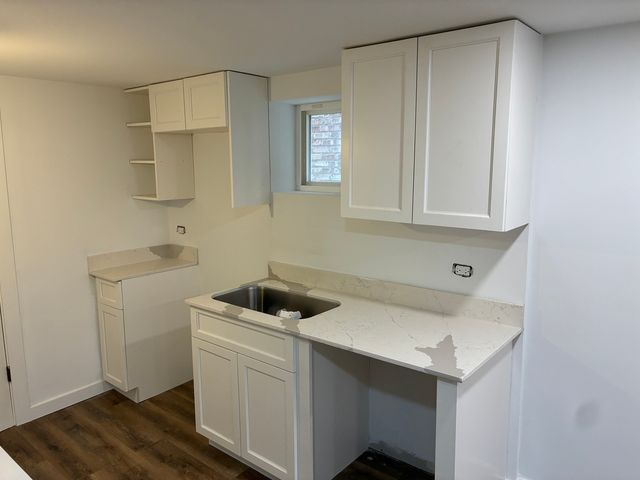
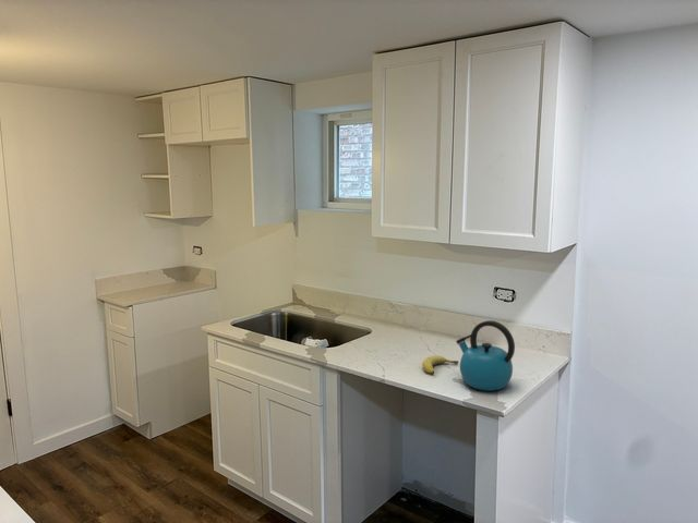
+ fruit (436, 362)
+ kettle (483, 352)
